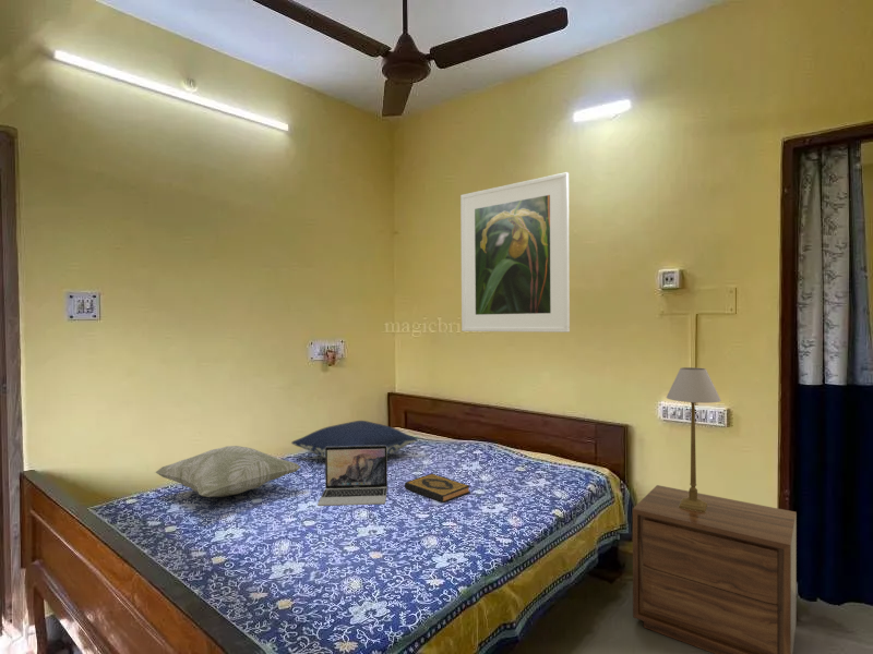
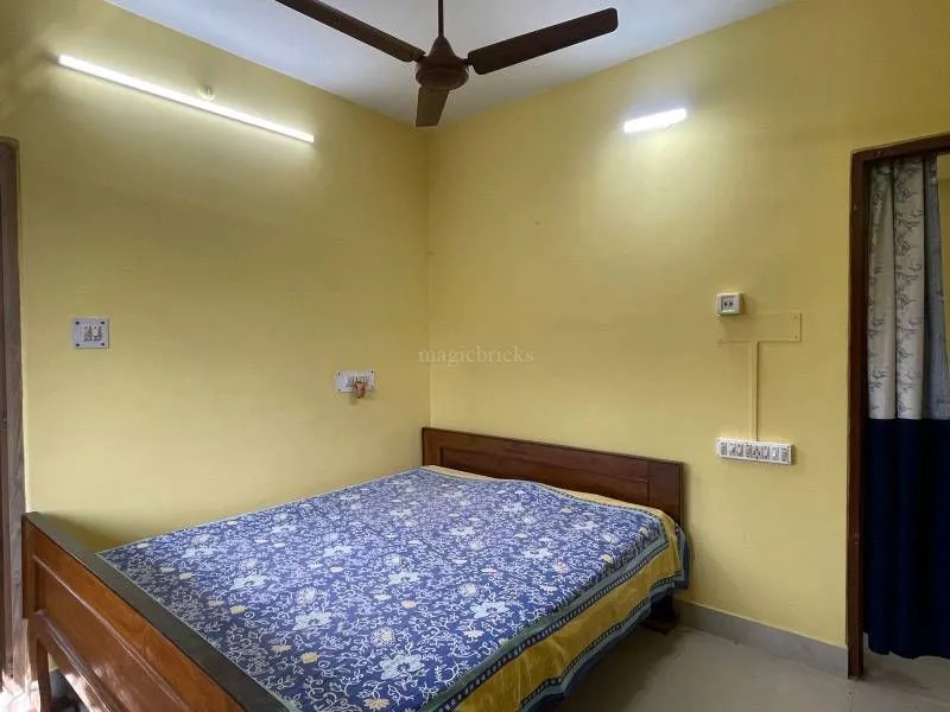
- laptop (354, 474)
- hardback book (436, 487)
- decorative pillow (229, 470)
- pillow (355, 440)
- nightstand (713, 569)
- table lamp (693, 436)
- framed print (511, 257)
